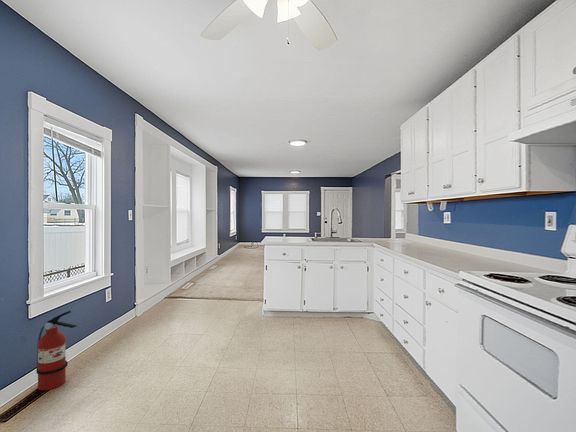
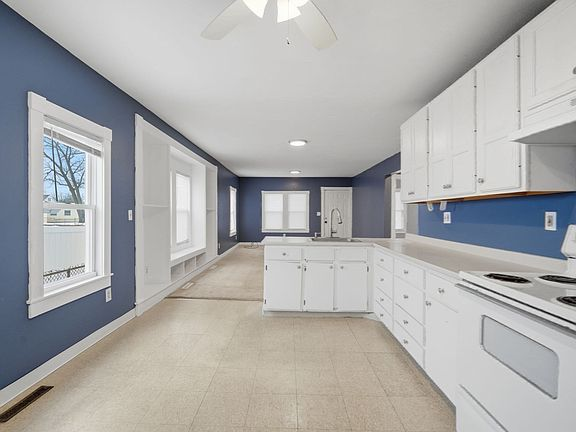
- fire extinguisher (57, 347)
